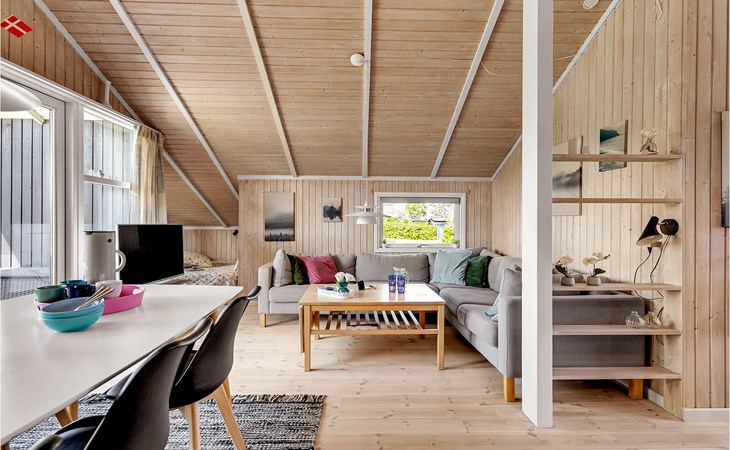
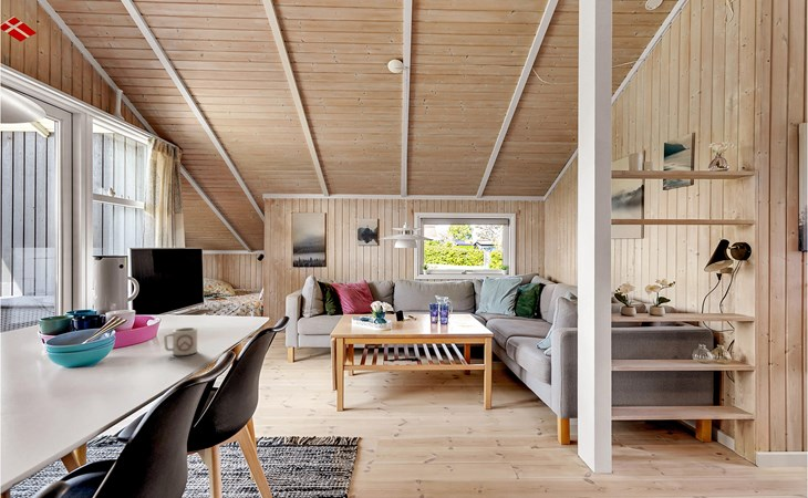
+ cup (180, 341)
